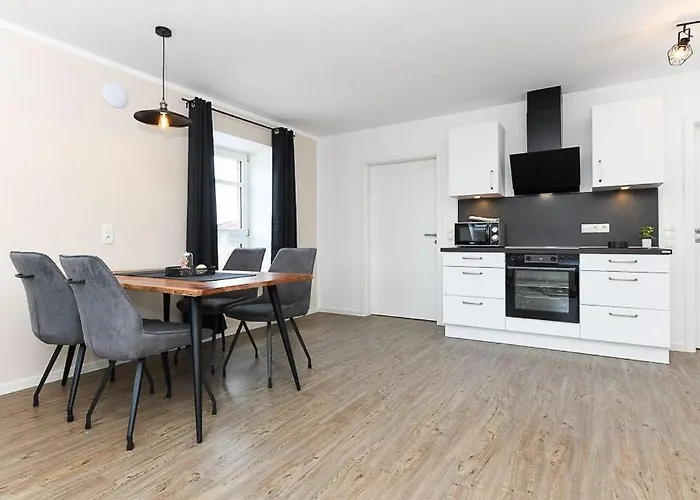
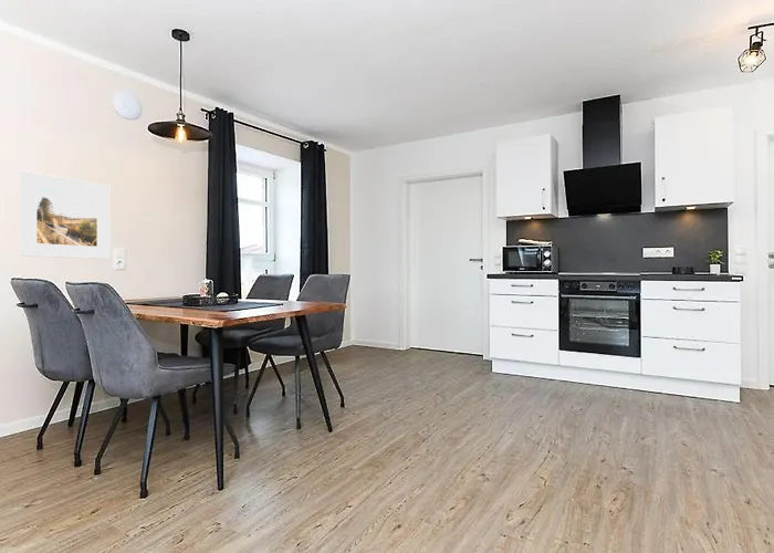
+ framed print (67, 218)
